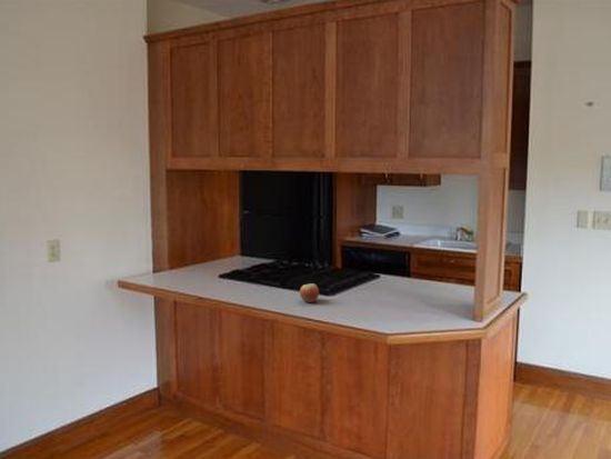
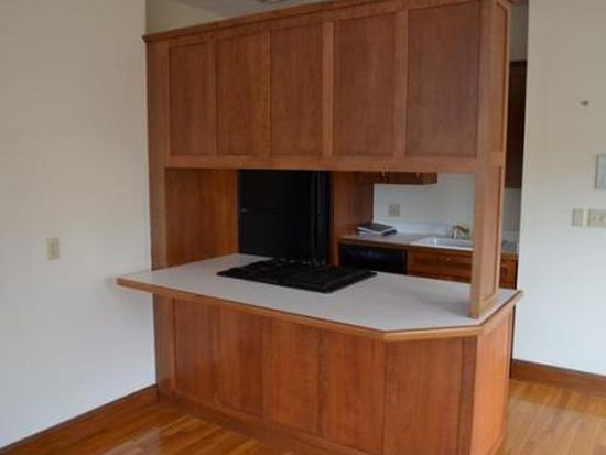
- apple (309, 292)
